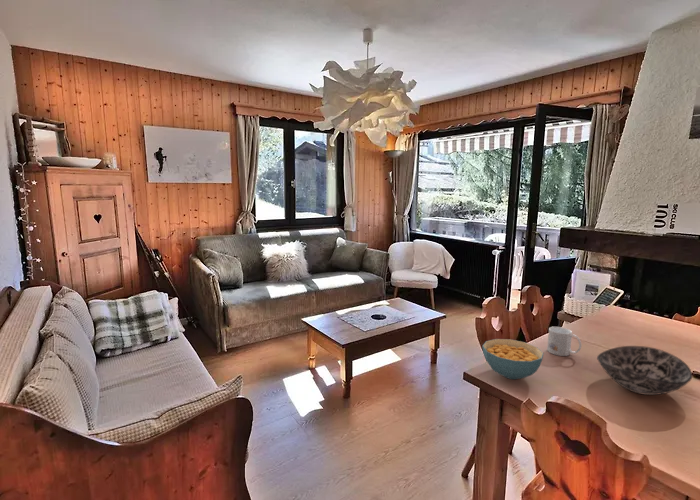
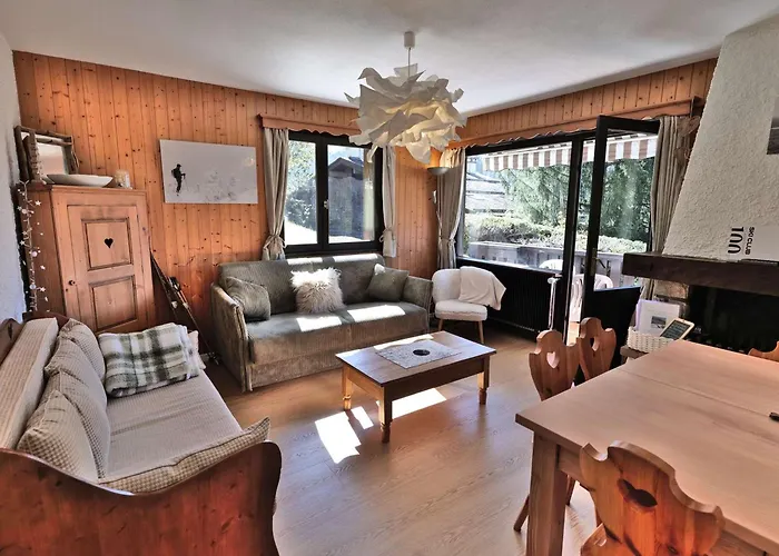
- bowl (641, 373)
- cereal bowl (511, 362)
- mug (564, 342)
